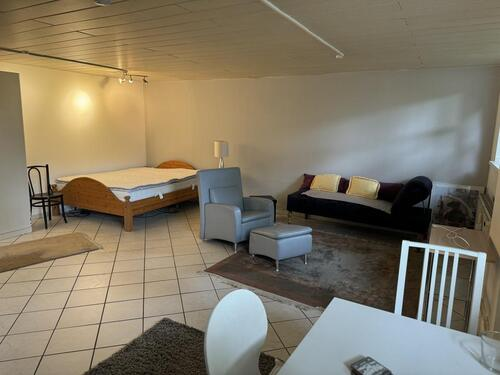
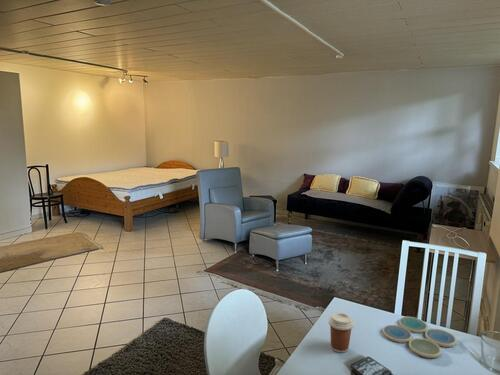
+ drink coaster (418, 332)
+ coffee cup (340, 332)
